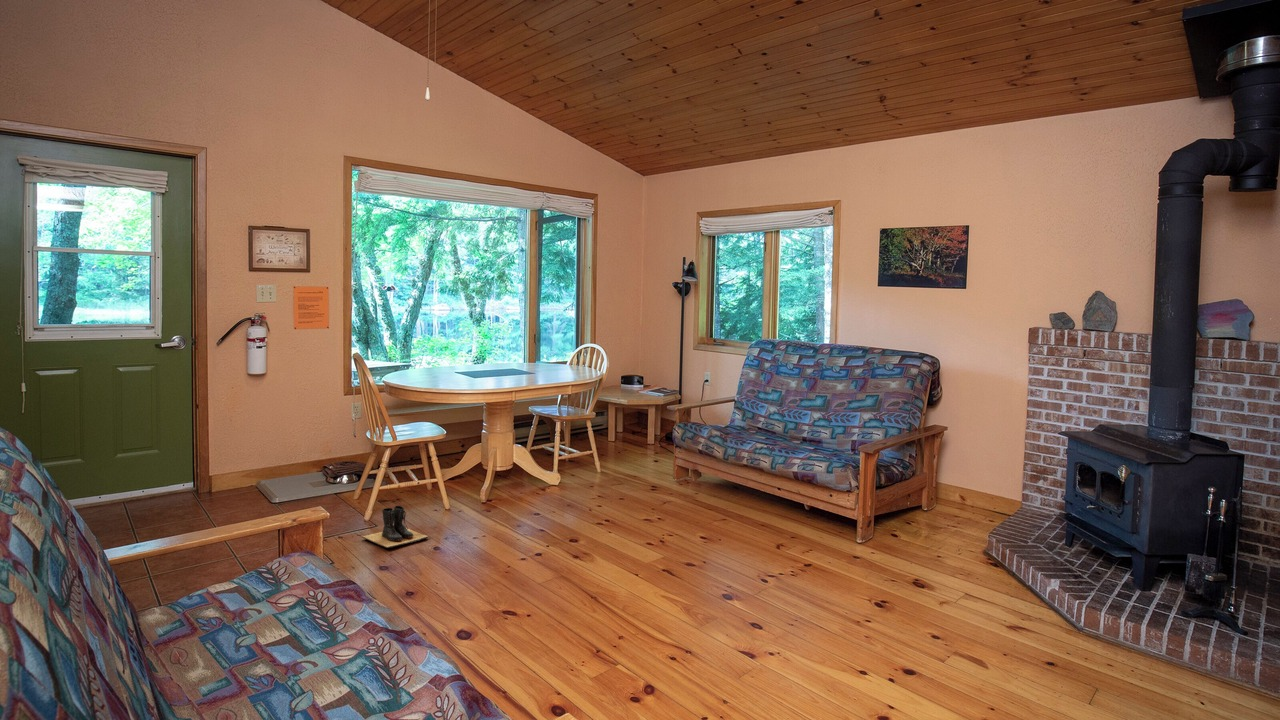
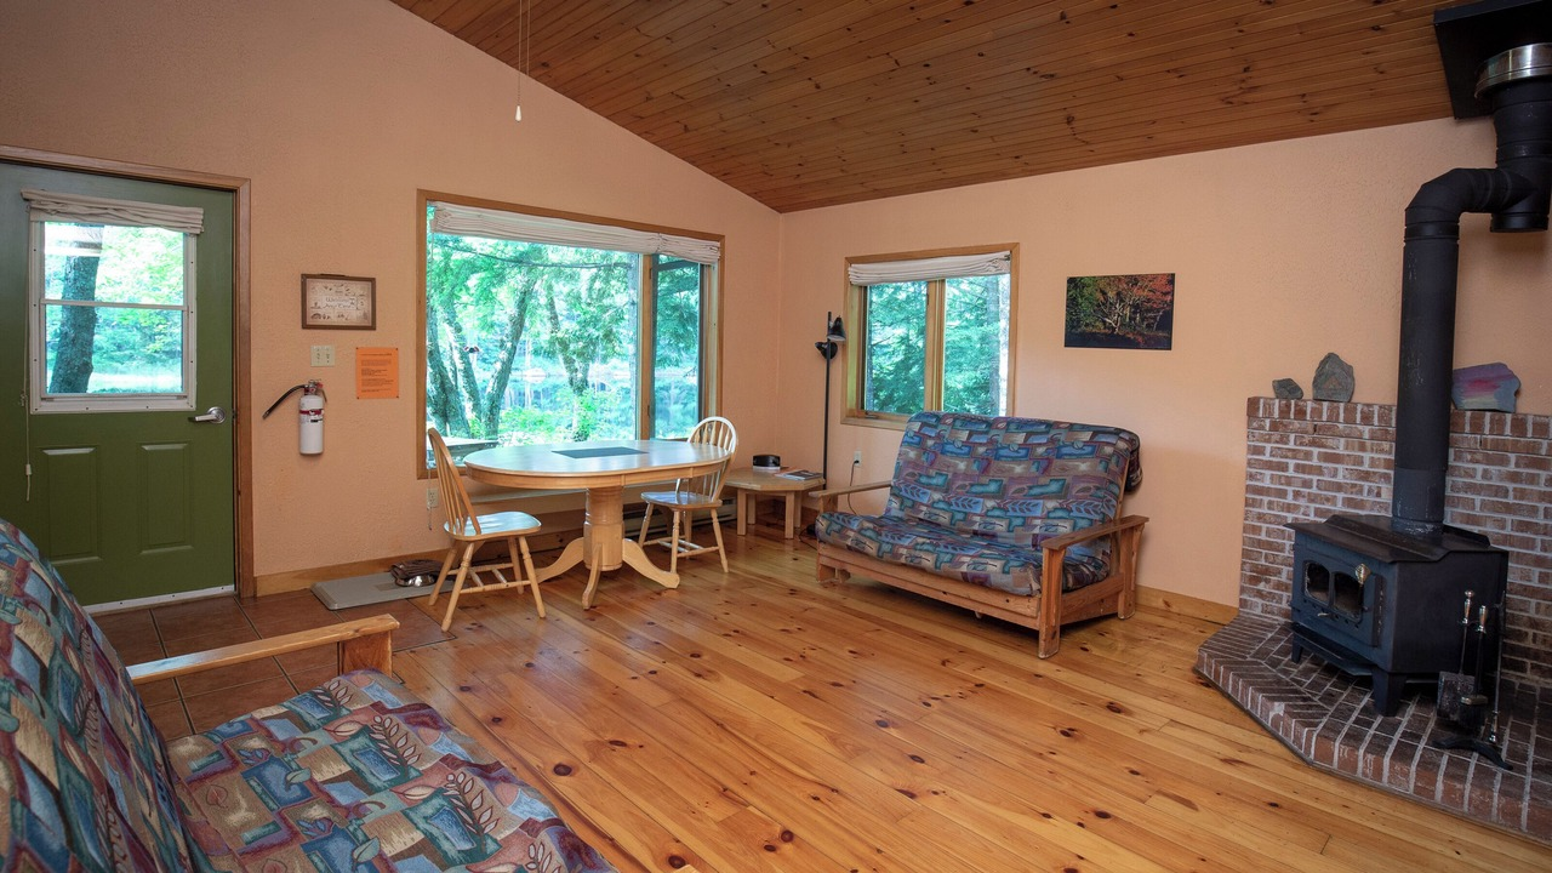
- boots (395, 523)
